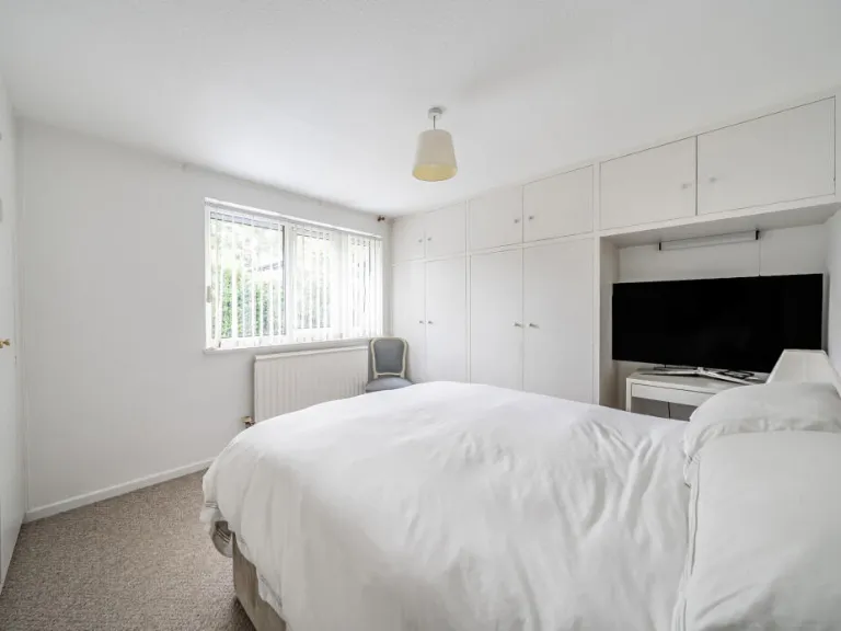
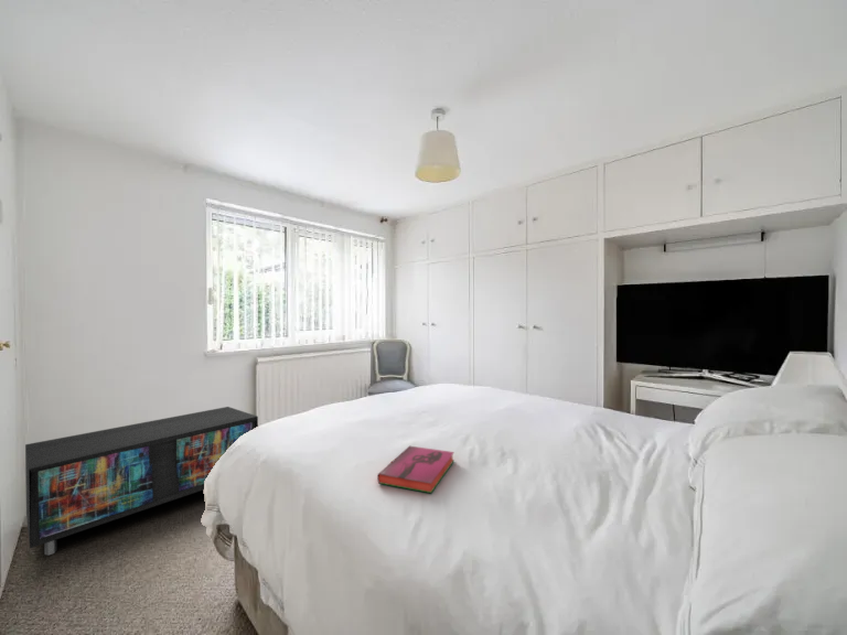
+ hardback book (418, 466)
+ storage cabinet (154, 465)
